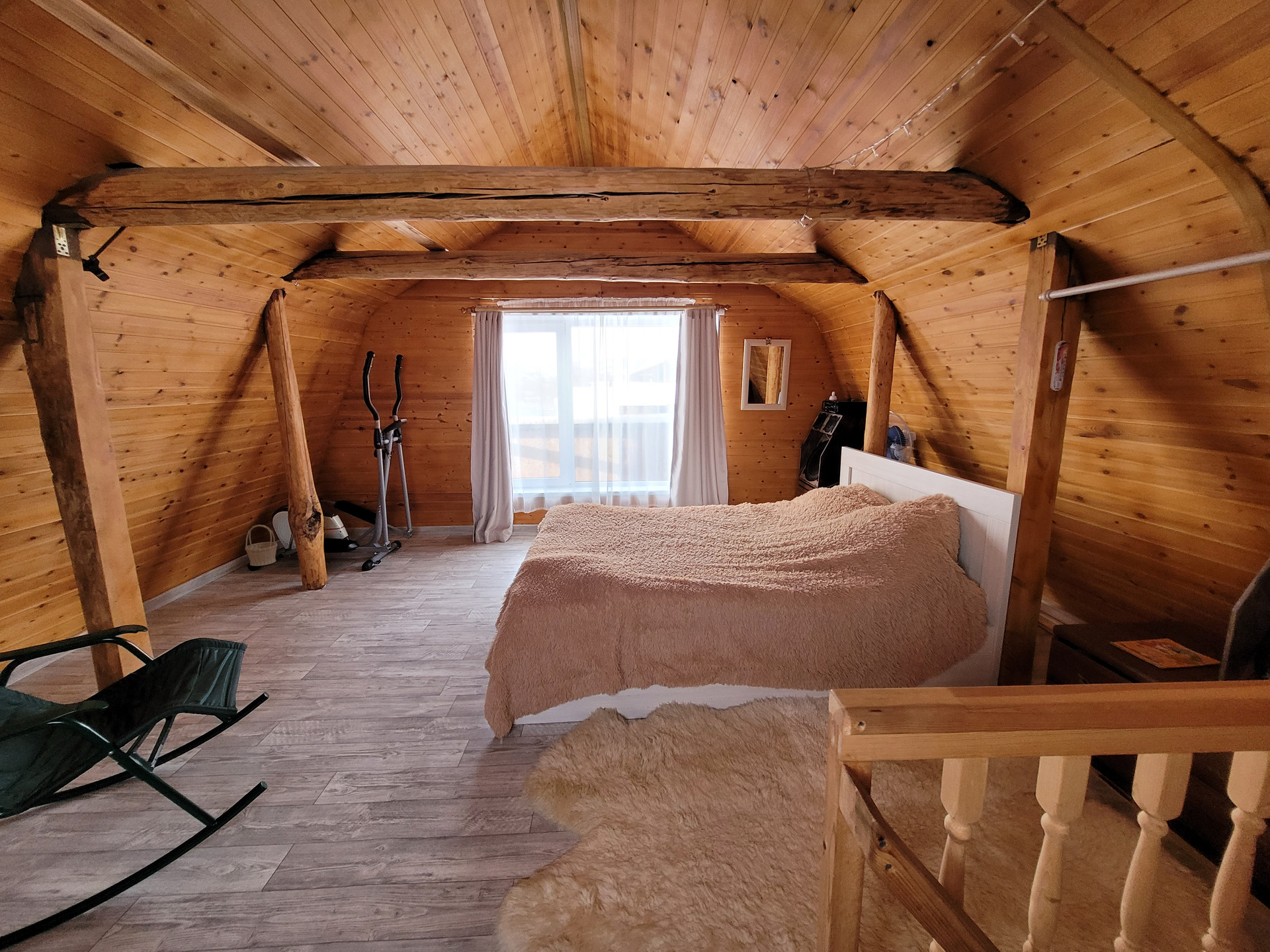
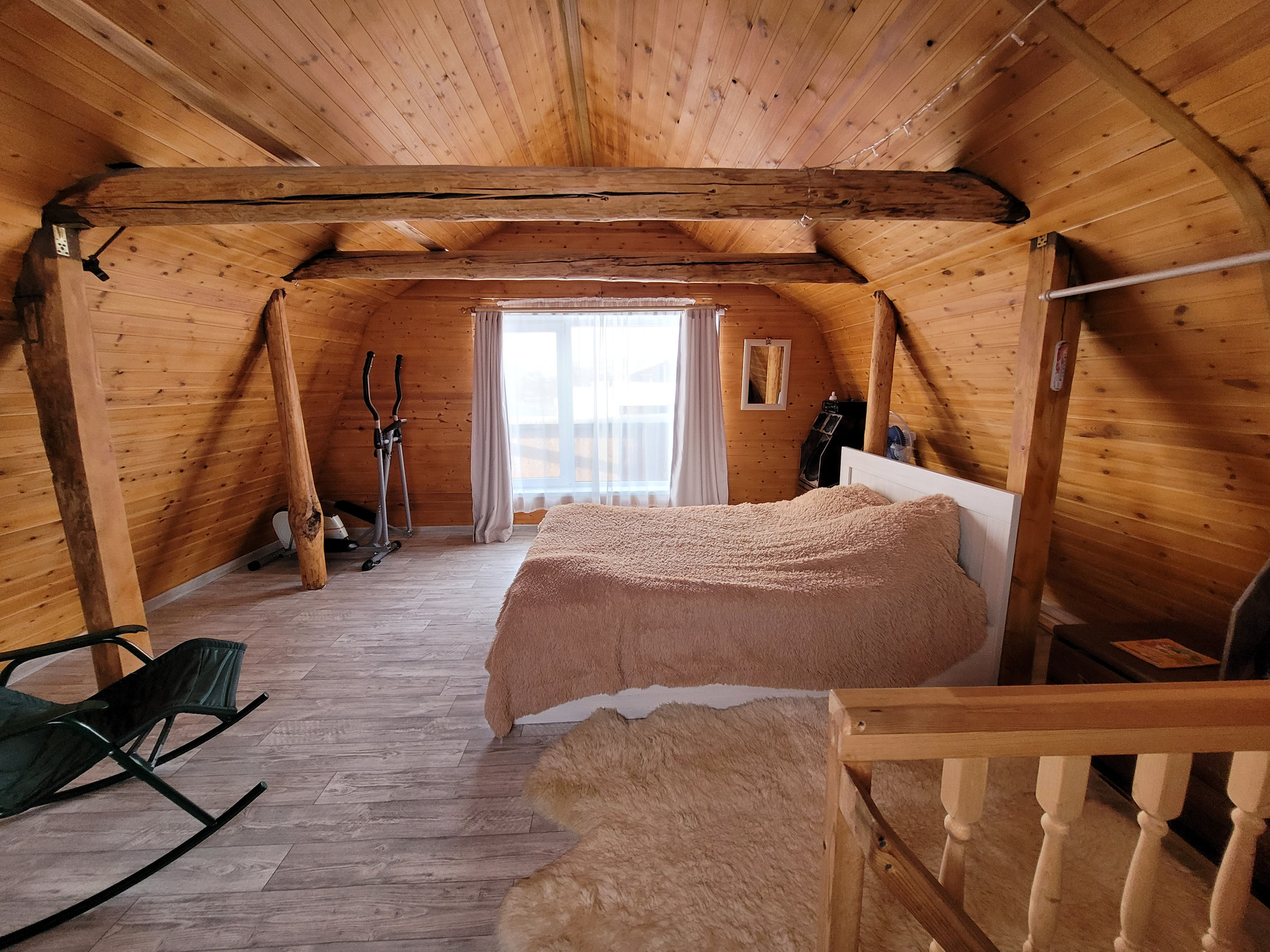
- basket (261, 543)
